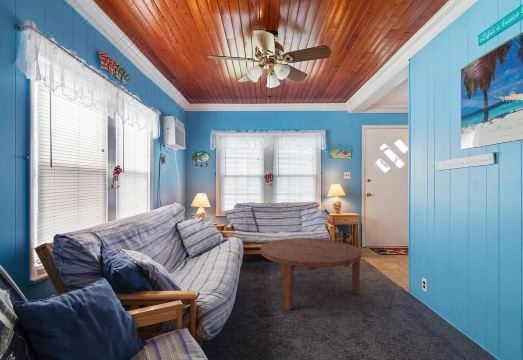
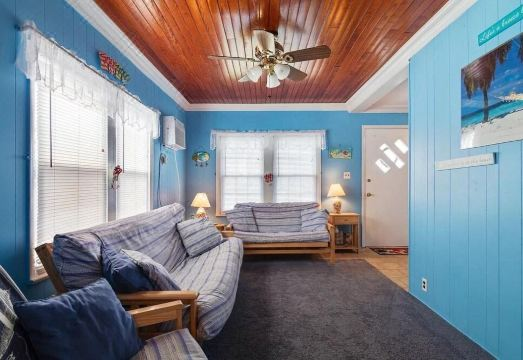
- coffee table (309, 269)
